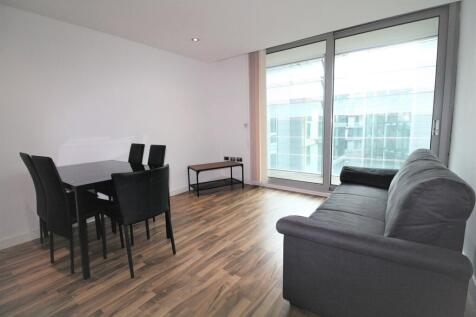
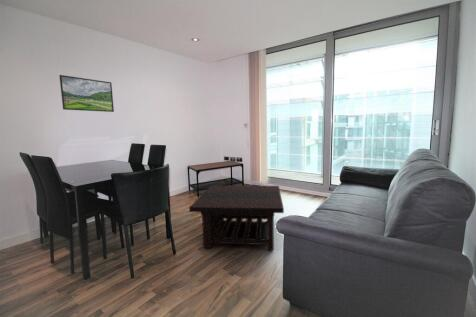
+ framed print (88, 95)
+ coffee table (240, 214)
